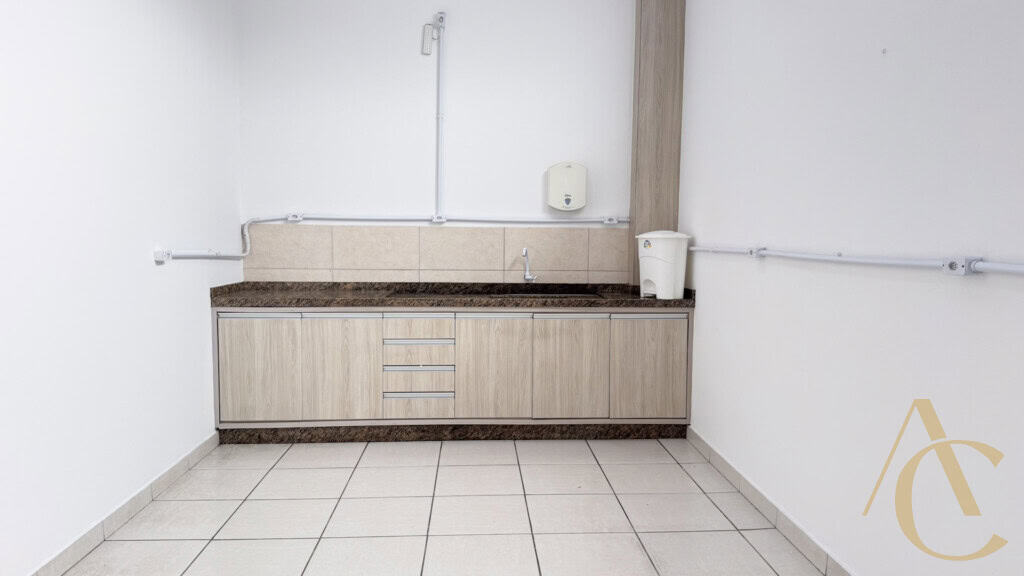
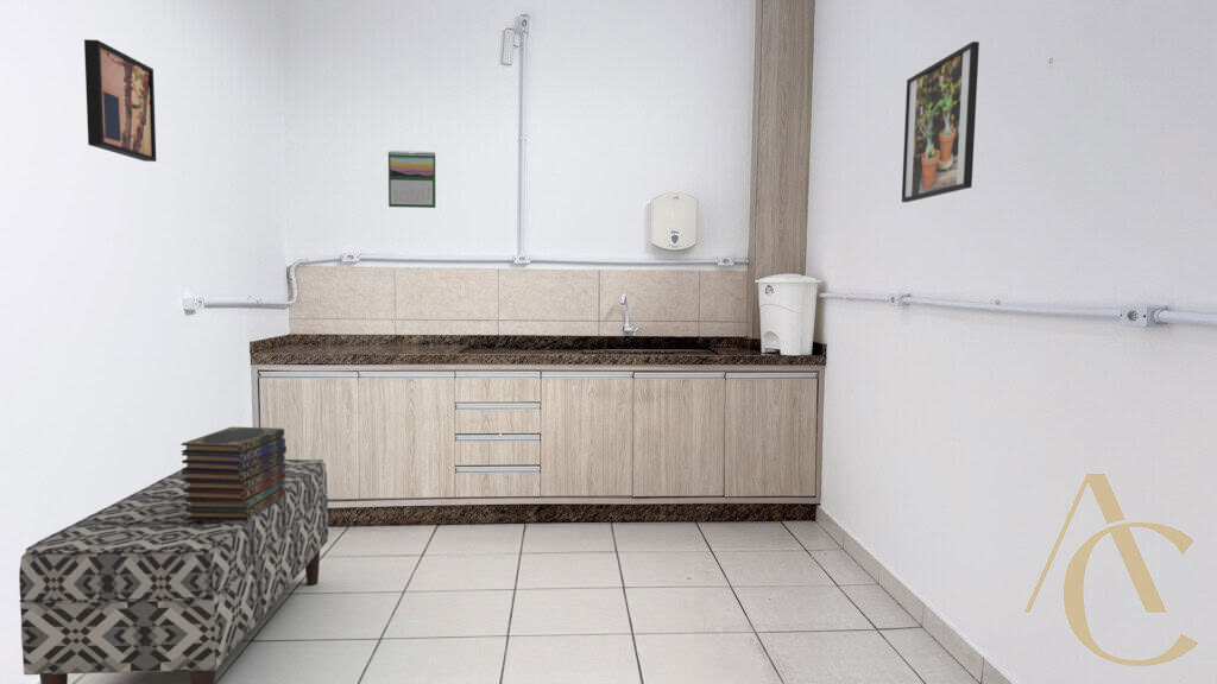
+ book stack (237, 470)
+ wall art (122, 104)
+ bench (206, 568)
+ calendar (411, 178)
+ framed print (937, 128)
